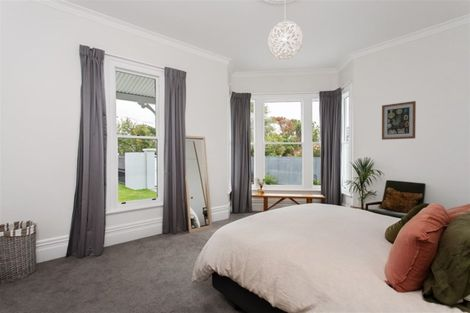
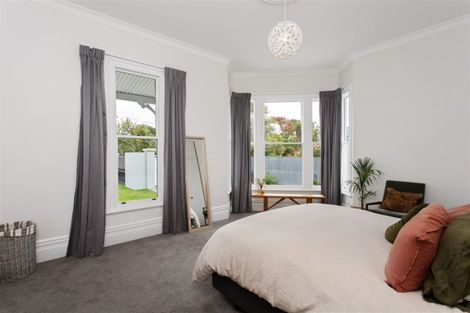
- wall art (397, 121)
